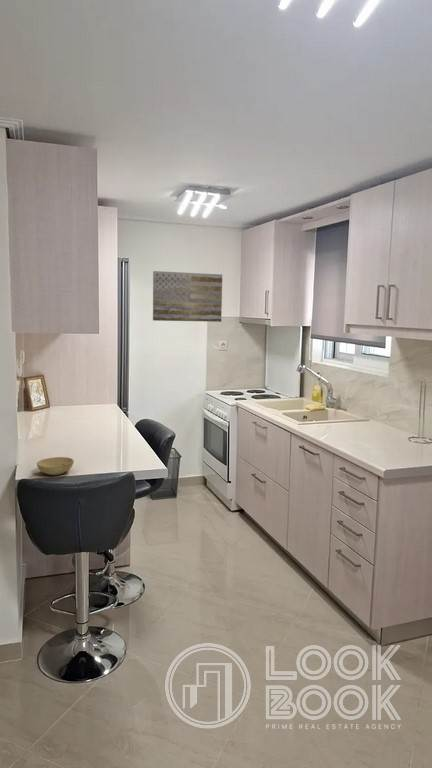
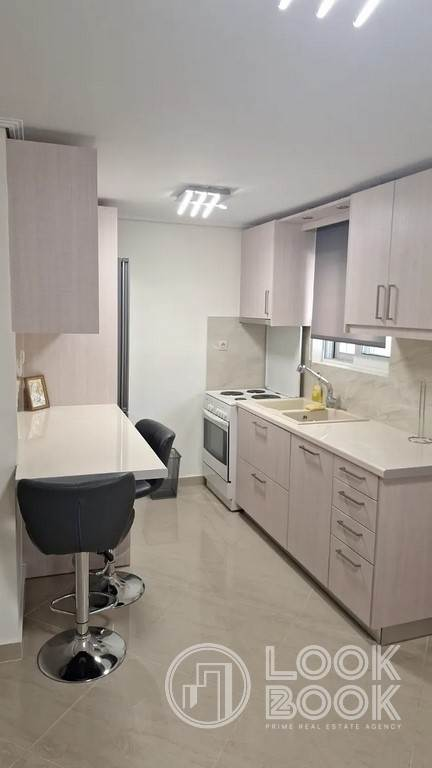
- wall art (188, 297)
- bowl (55, 466)
